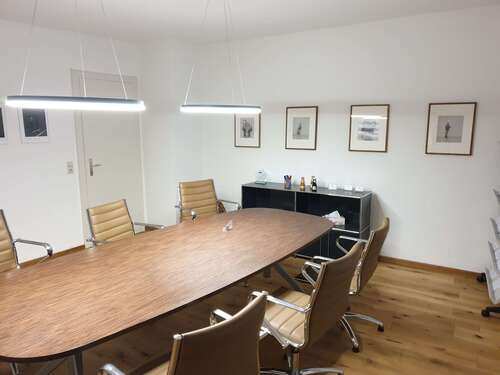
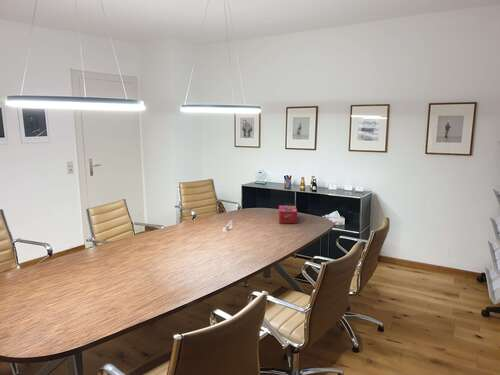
+ tissue box (287, 213)
